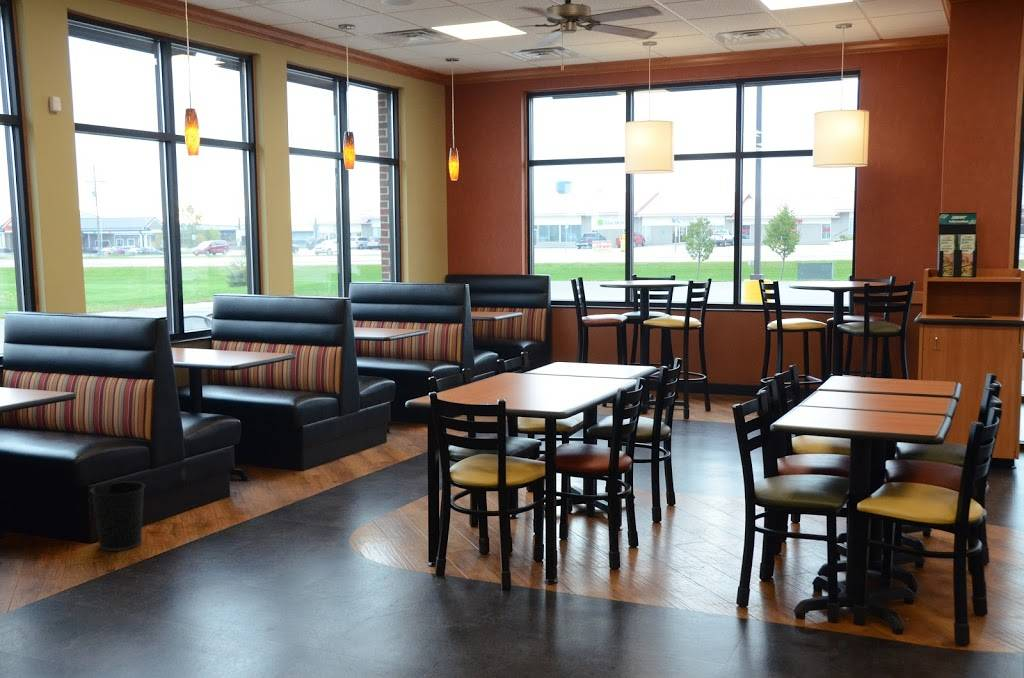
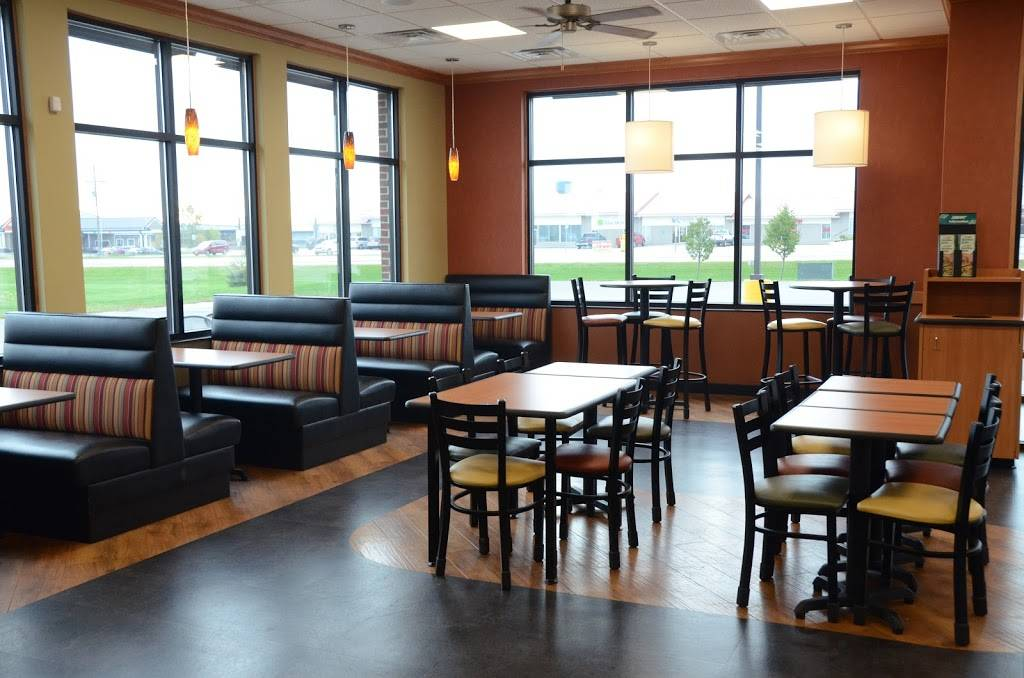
- wastebasket (119, 516)
